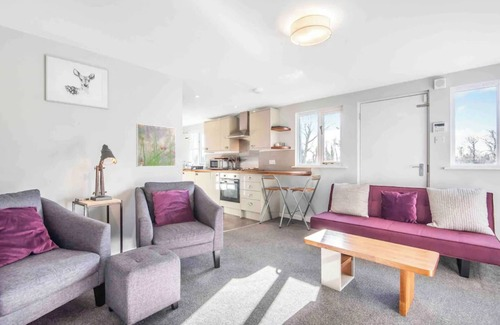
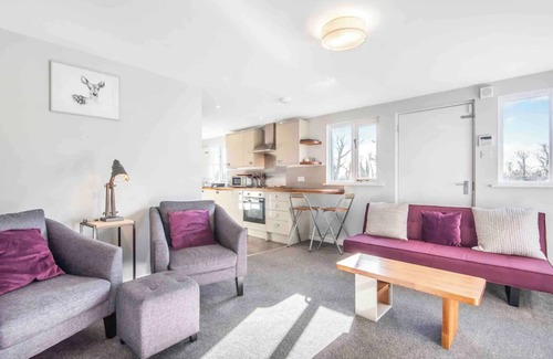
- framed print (157, 146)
